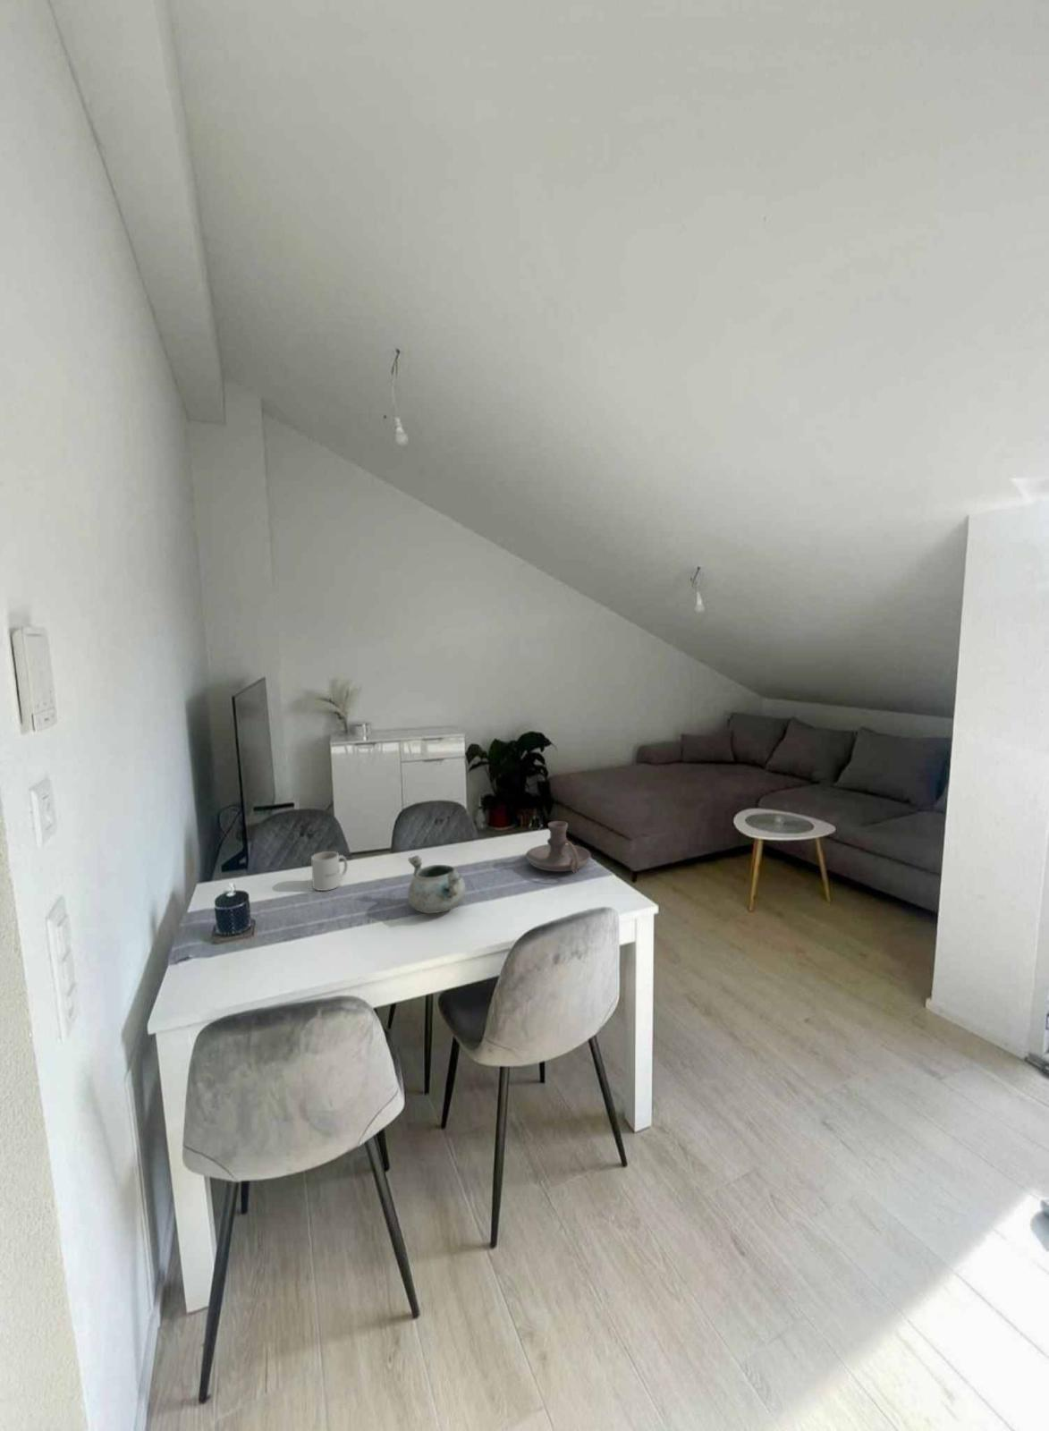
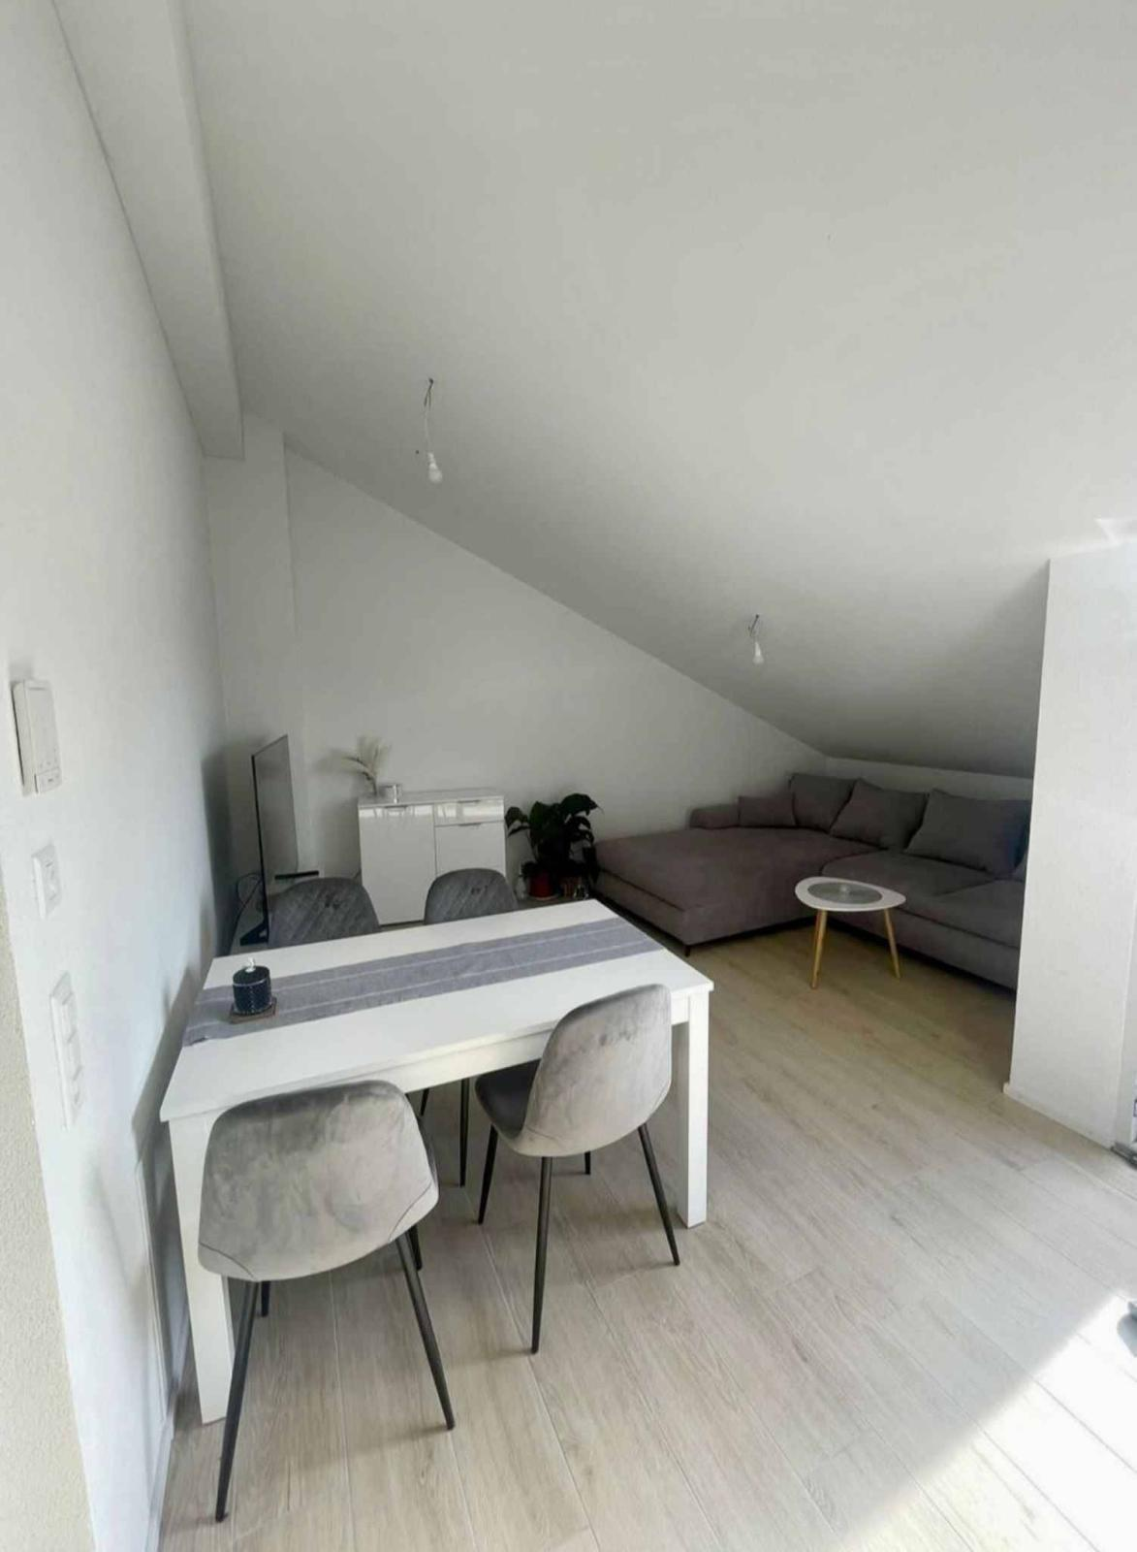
- decorative bowl (437, 885)
- mug (331, 869)
- candle holder (561, 847)
